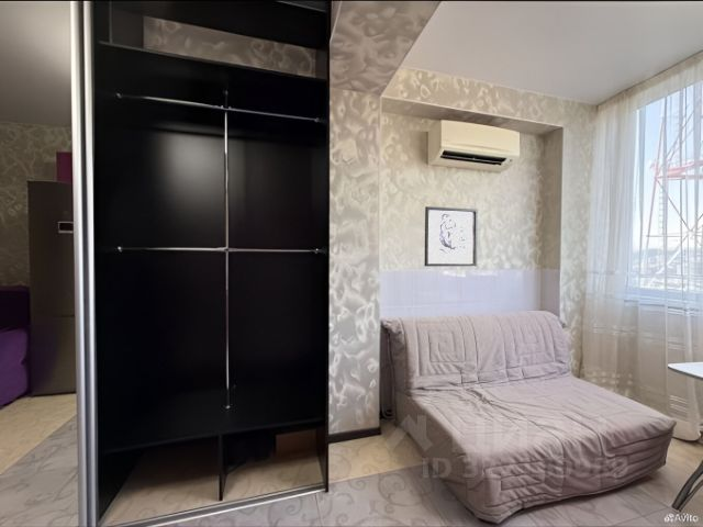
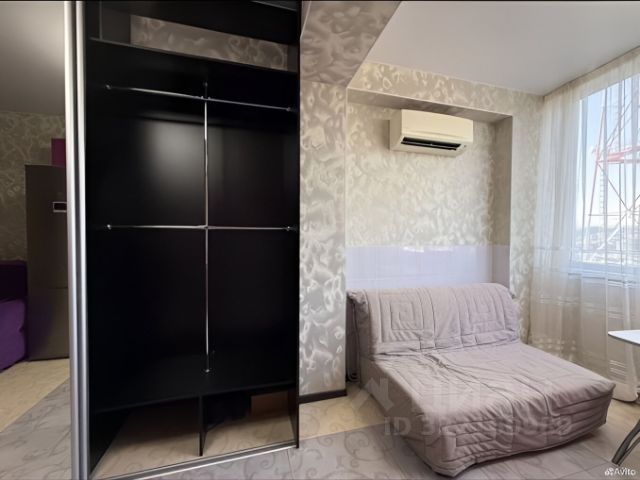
- wall art (451, 237)
